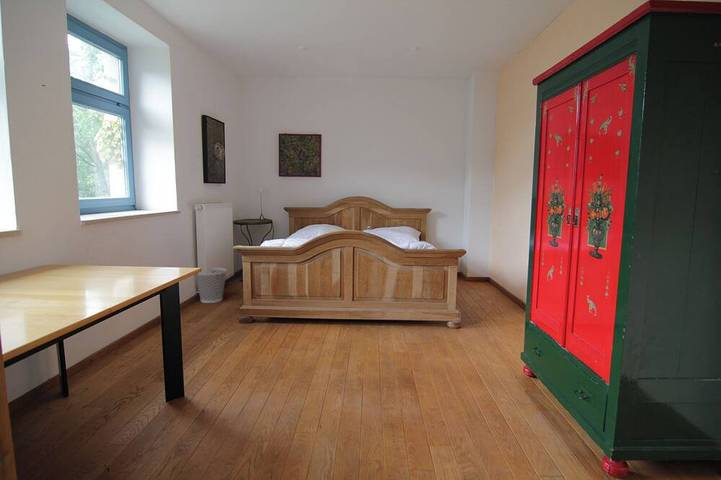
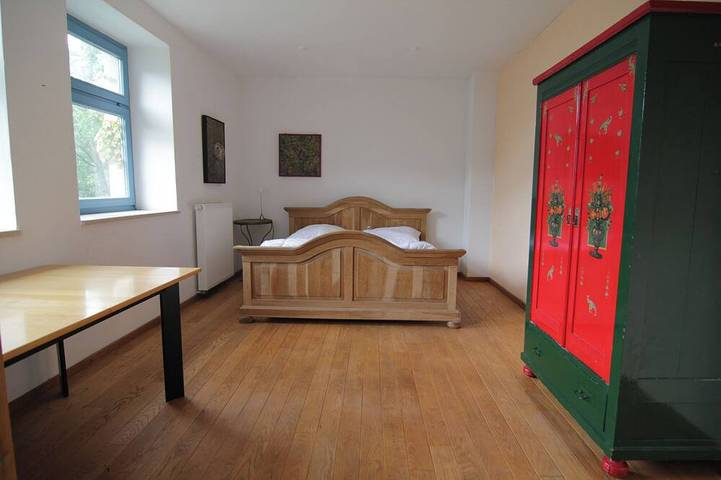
- wastebasket (211, 285)
